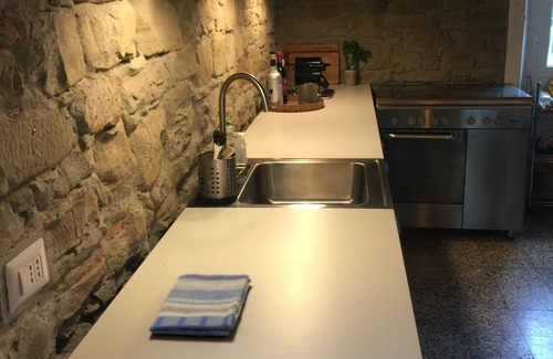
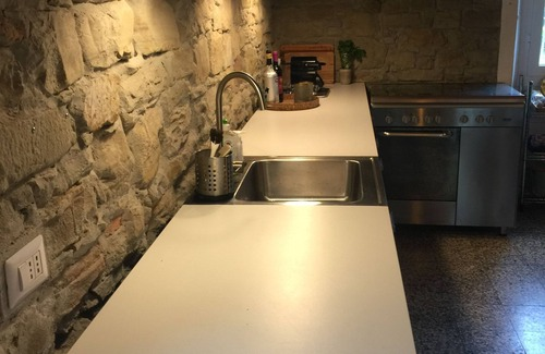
- dish towel (202, 300)
